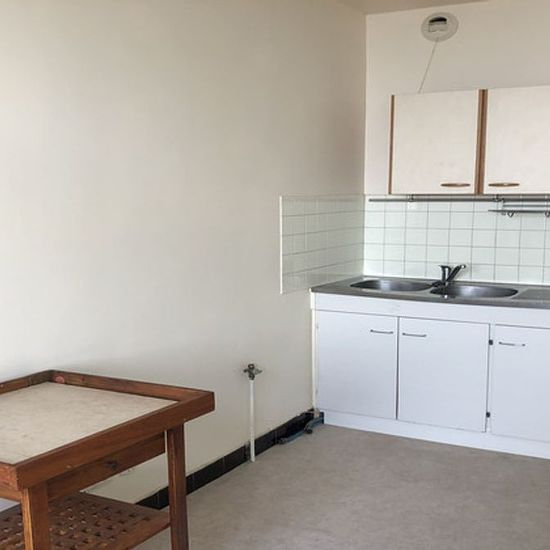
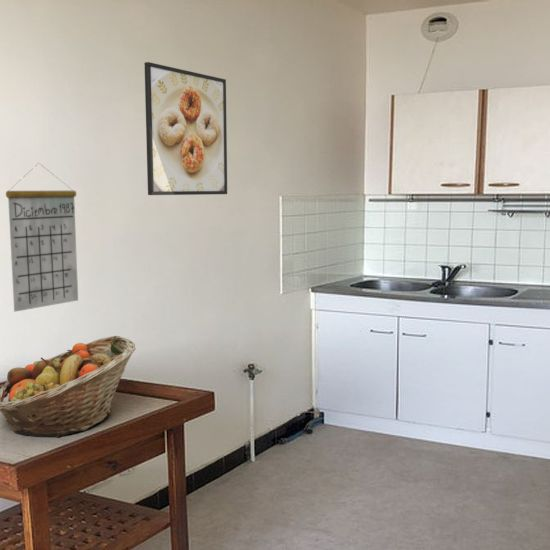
+ fruit basket (67, 382)
+ calendar (44, 235)
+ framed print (189, 133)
